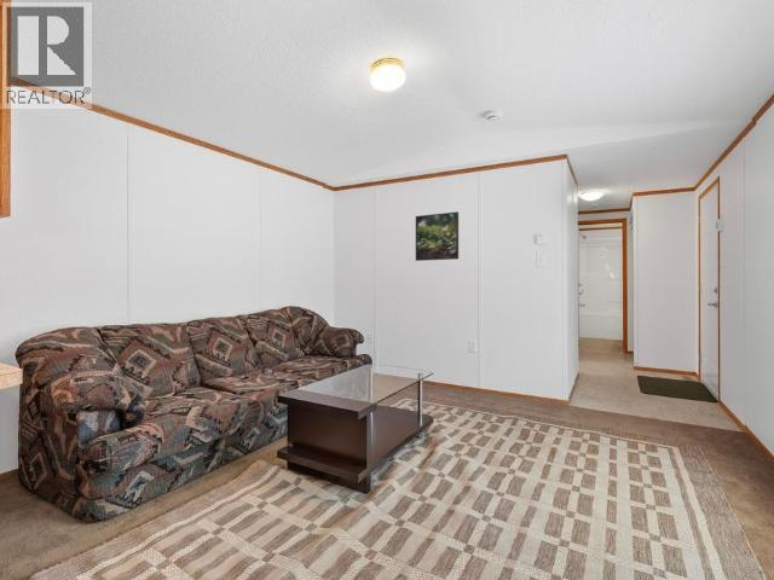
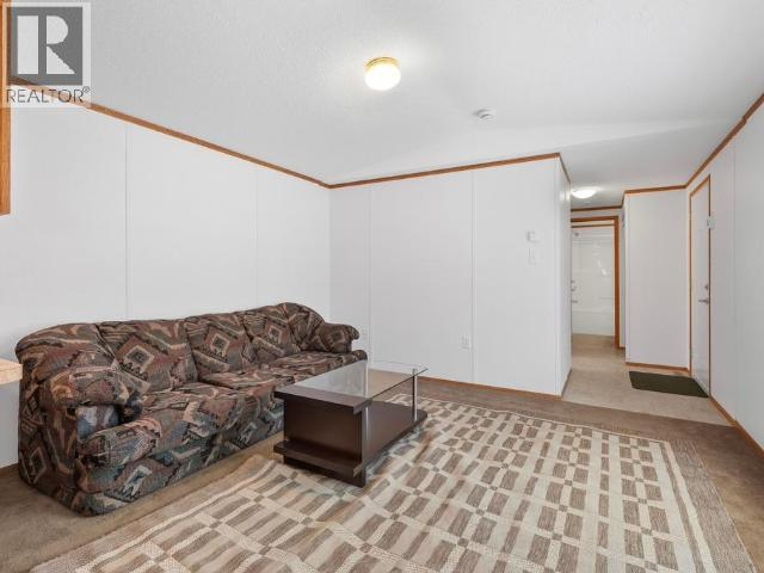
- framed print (435, 237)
